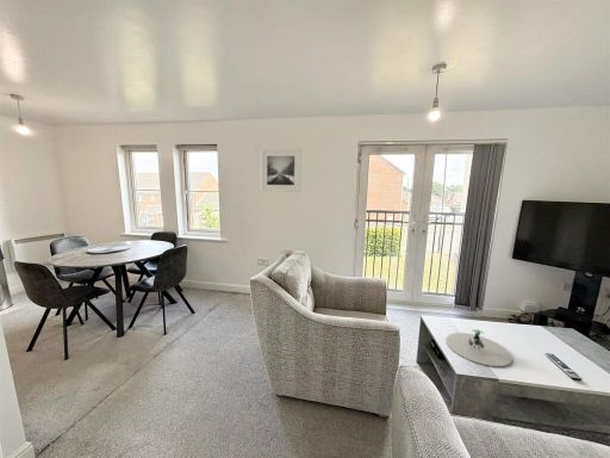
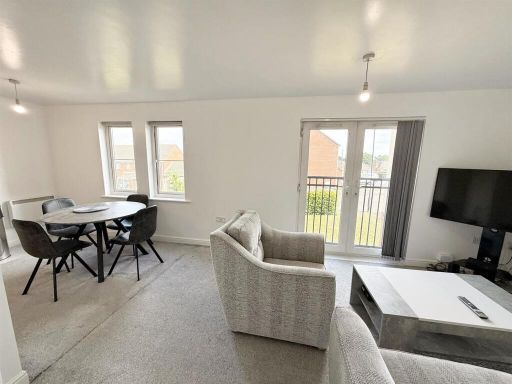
- plant (478, 339)
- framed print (280, 171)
